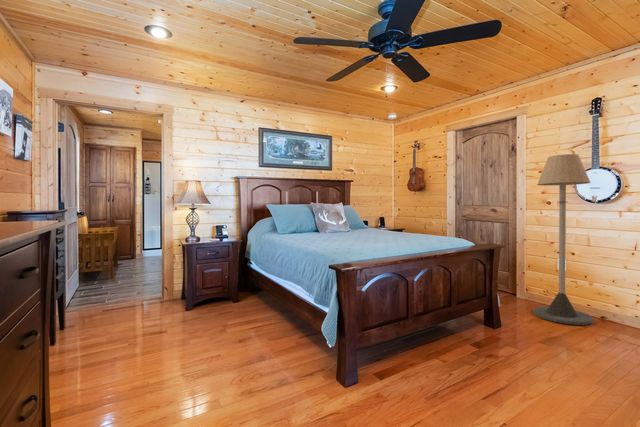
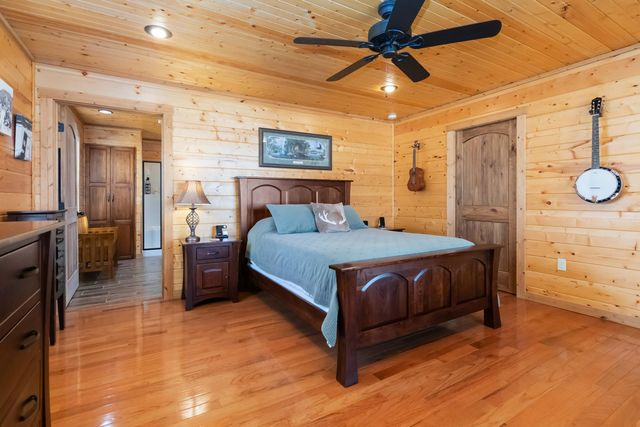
- floor lamp (562, 236)
